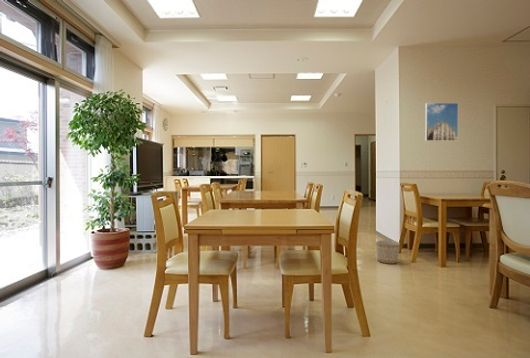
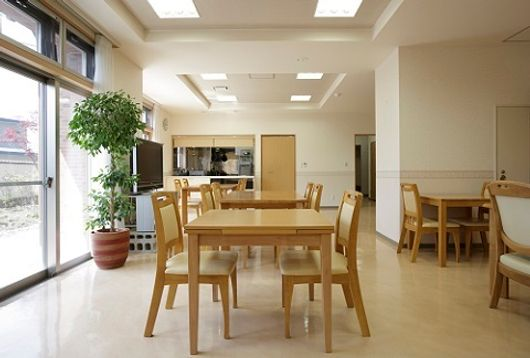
- planter (387, 251)
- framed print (441, 122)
